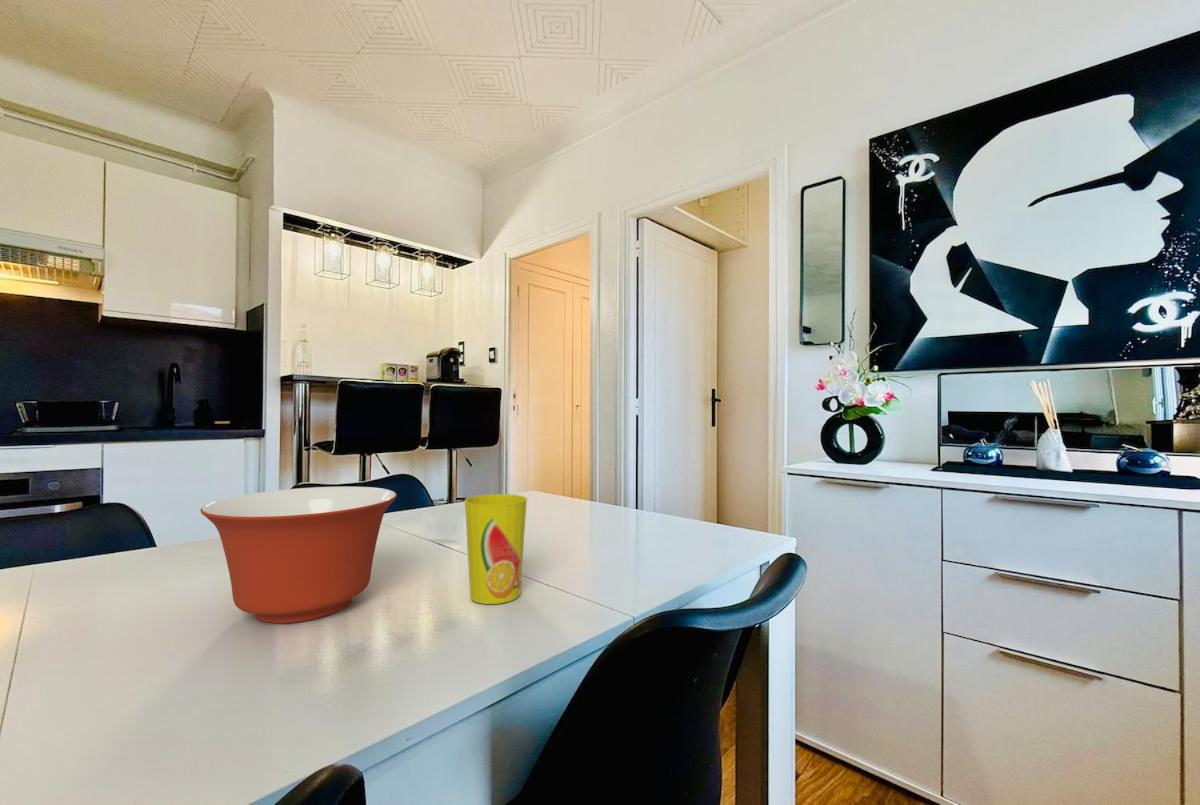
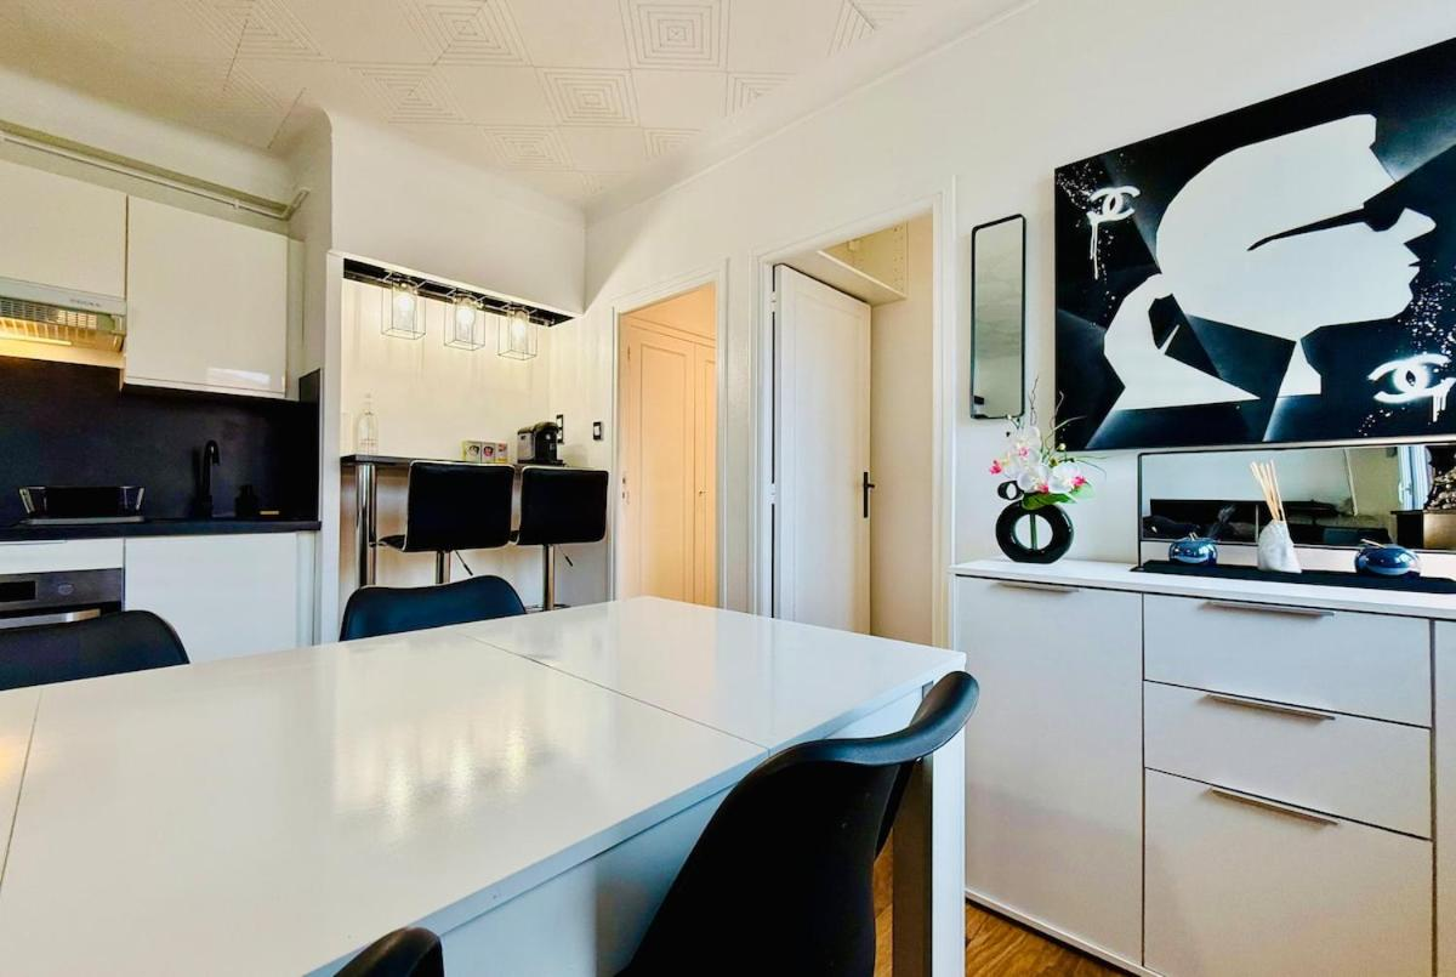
- cup (495, 546)
- mixing bowl (306, 552)
